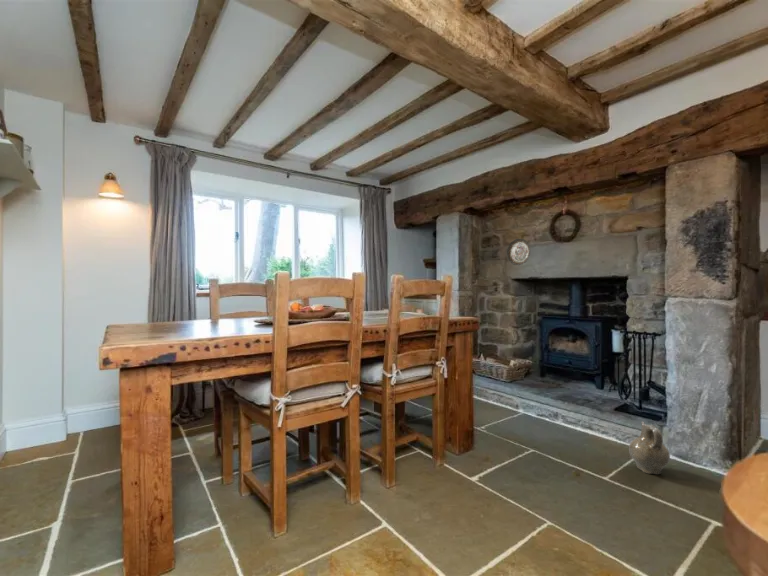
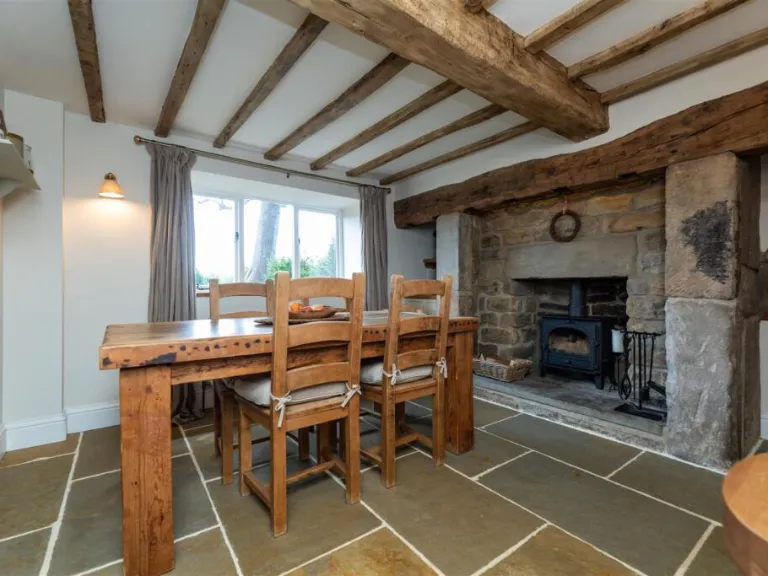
- ceramic jug (649, 446)
- decorative plate (519, 252)
